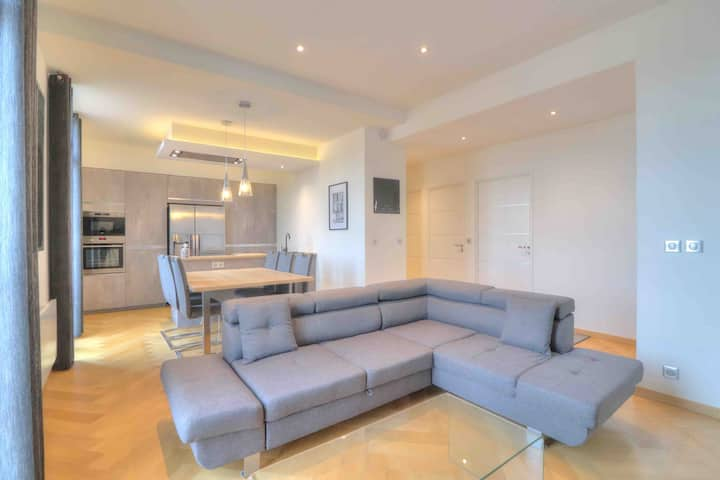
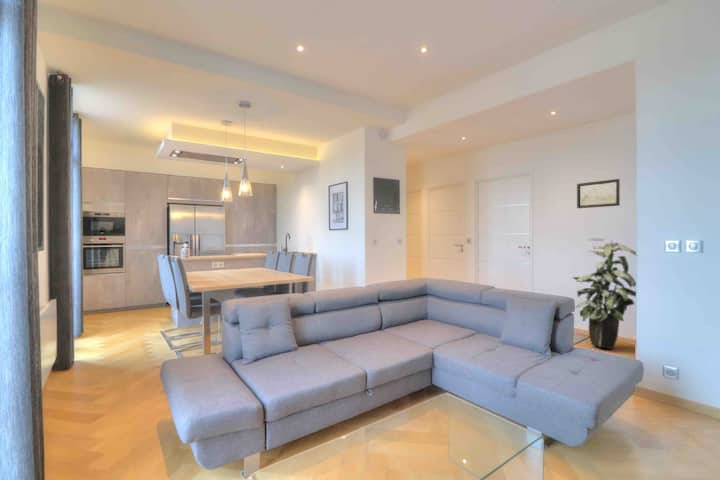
+ wall art (597, 194)
+ indoor plant (603, 292)
